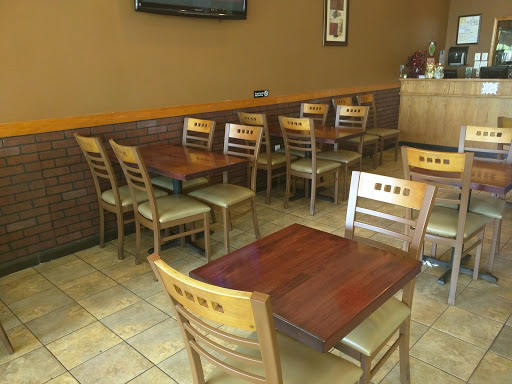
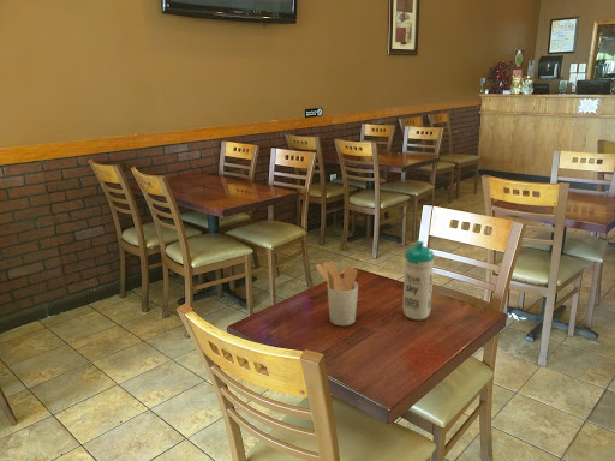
+ utensil holder (336, 291)
+ water bottle (418, 279)
